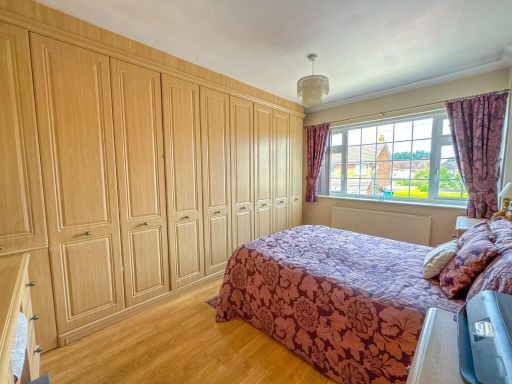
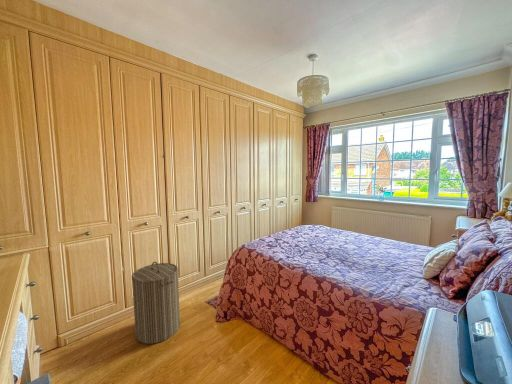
+ laundry hamper (156, 295)
